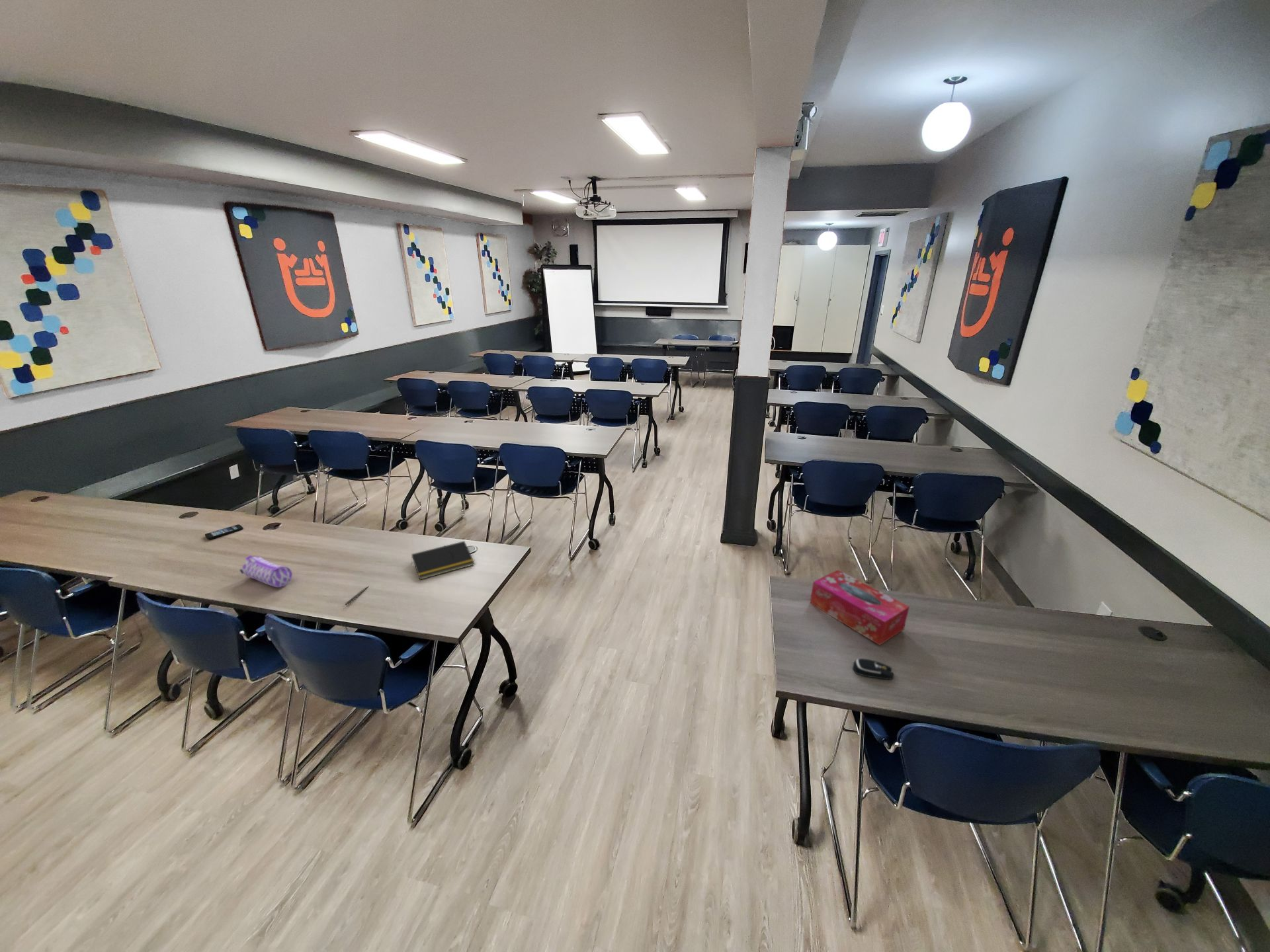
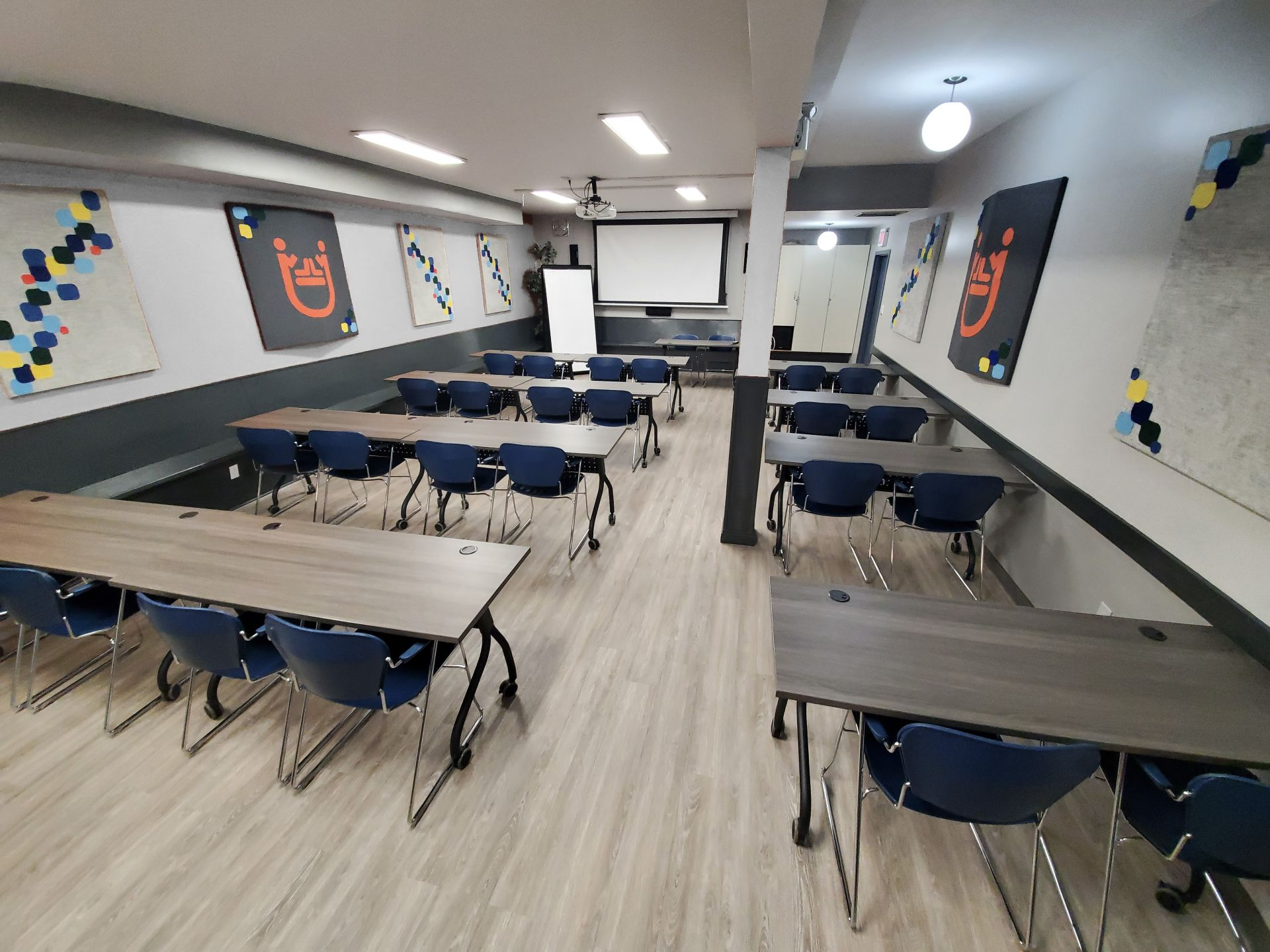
- notepad (443, 559)
- pencil case (267, 571)
- smartphone (224, 532)
- pen (358, 594)
- computer mouse (872, 668)
- tissue box (857, 604)
